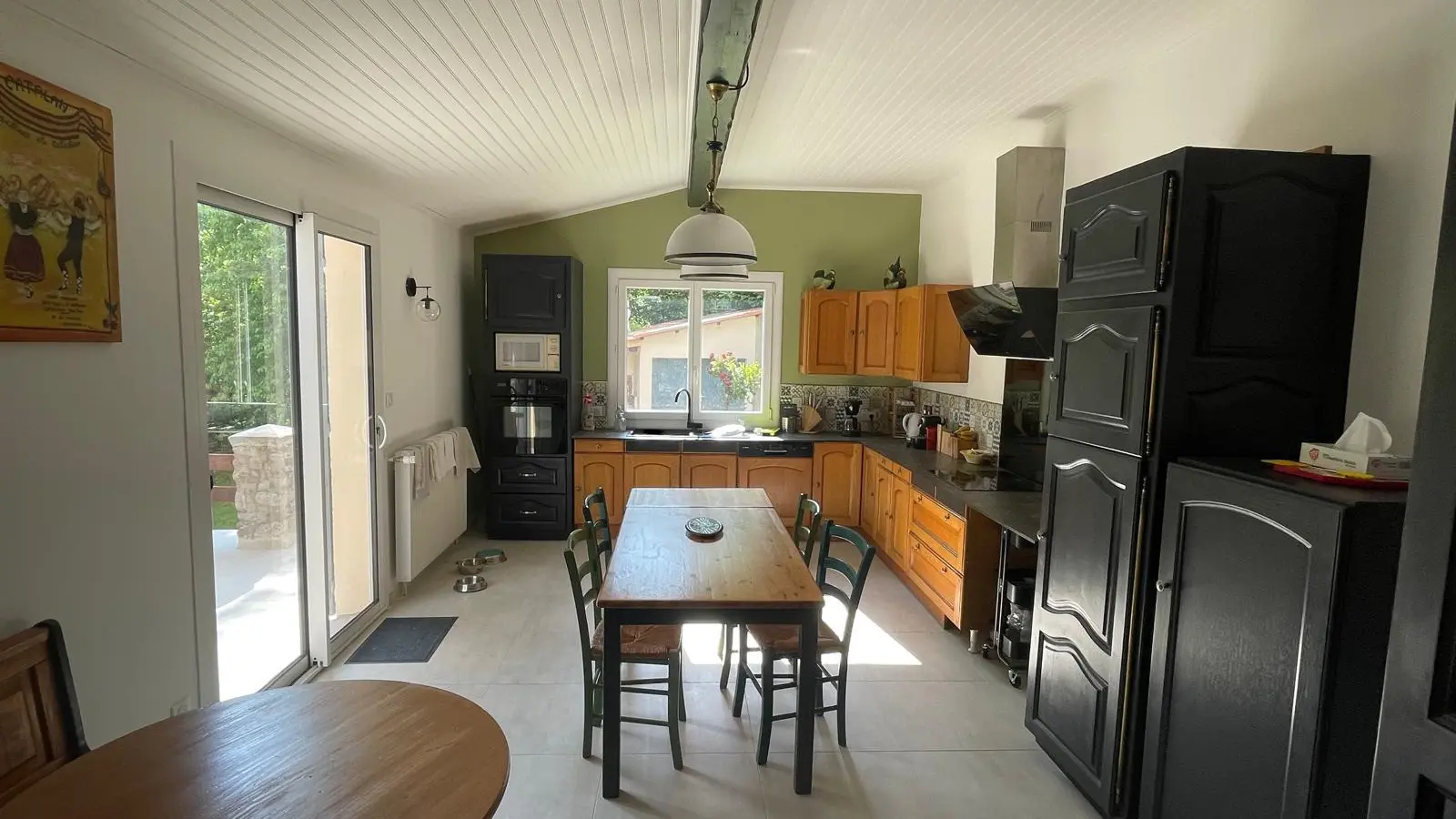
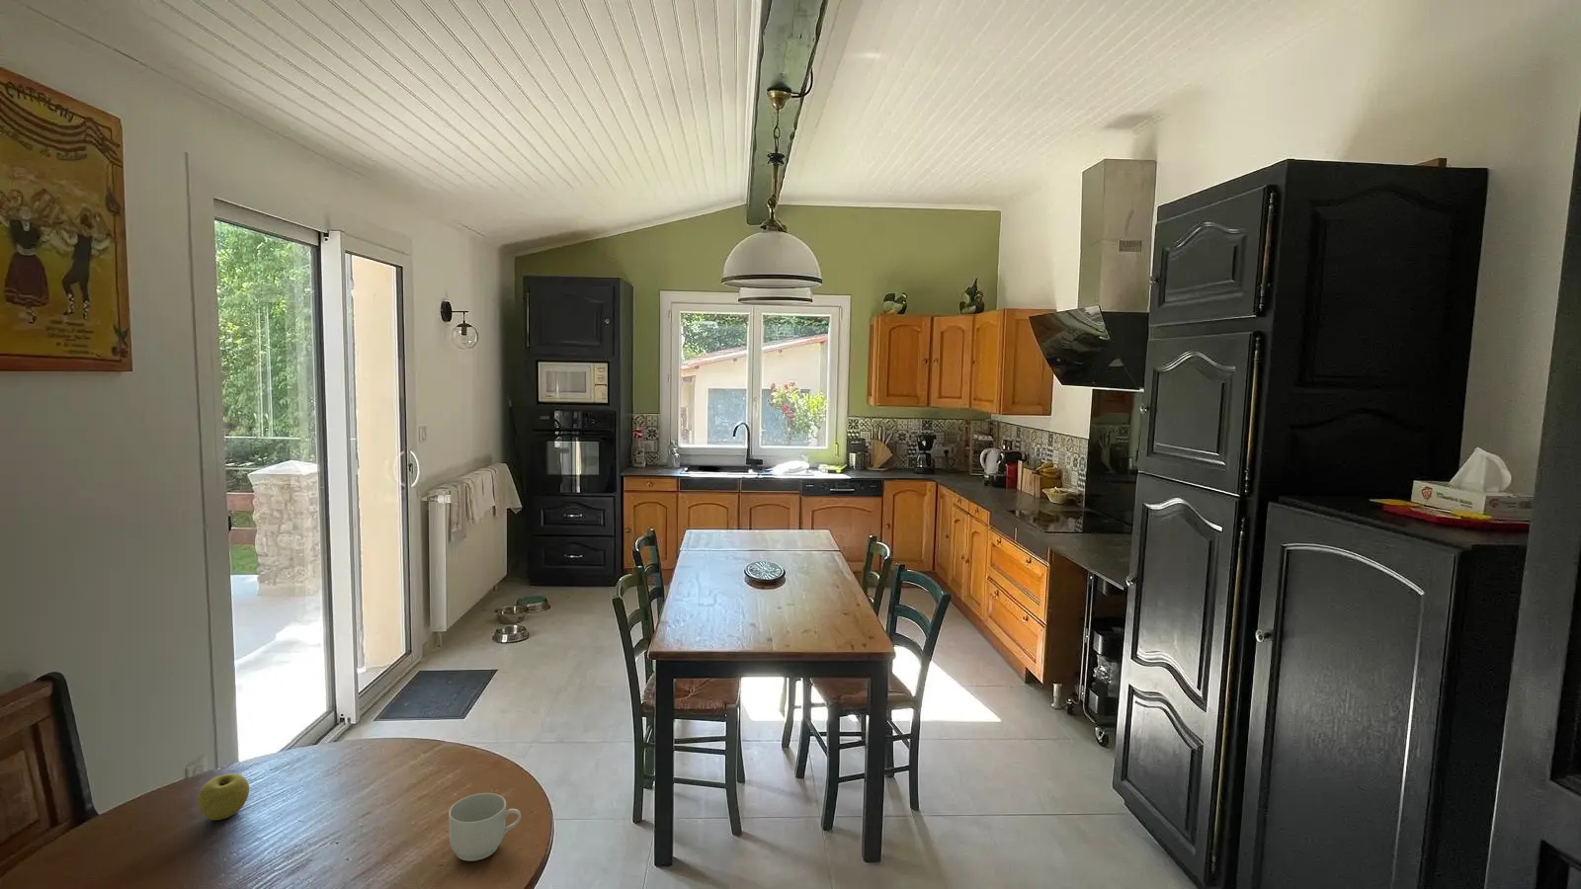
+ mug (485, 827)
+ apple (224, 796)
